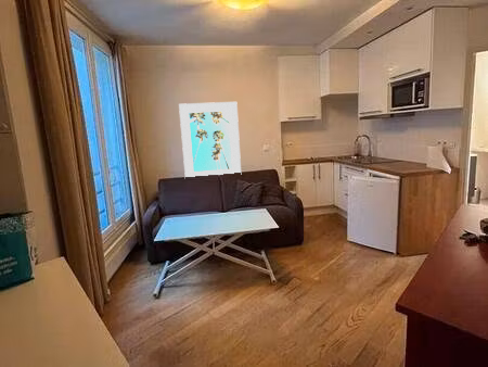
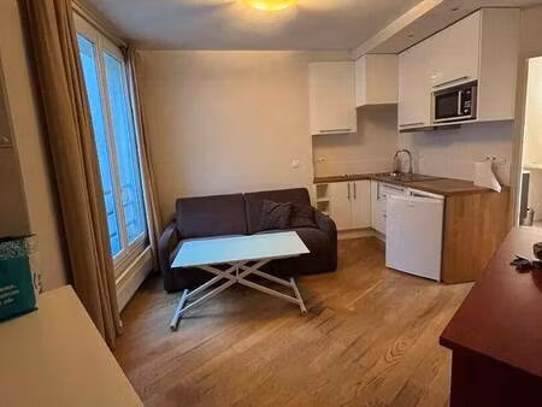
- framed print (210, 141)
